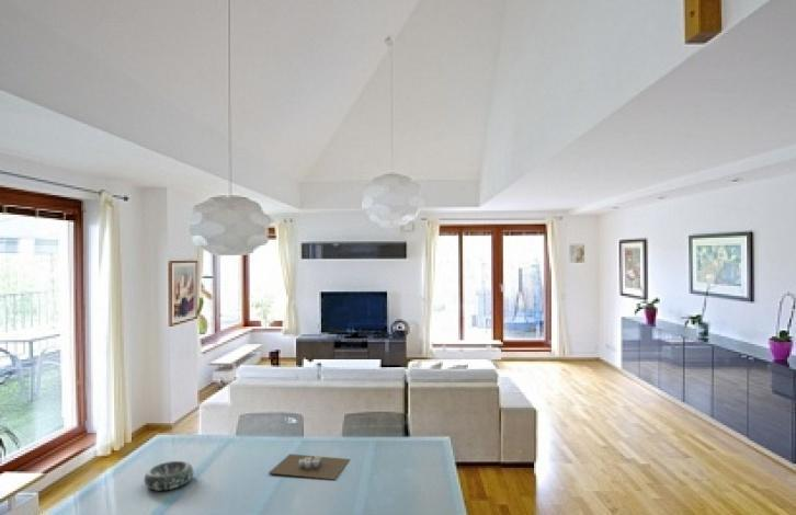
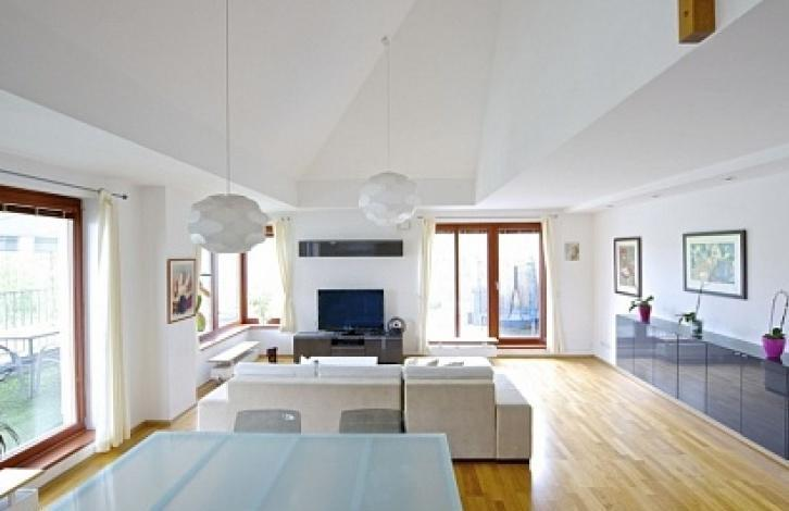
- candle (310, 461)
- decorative bowl (169, 476)
